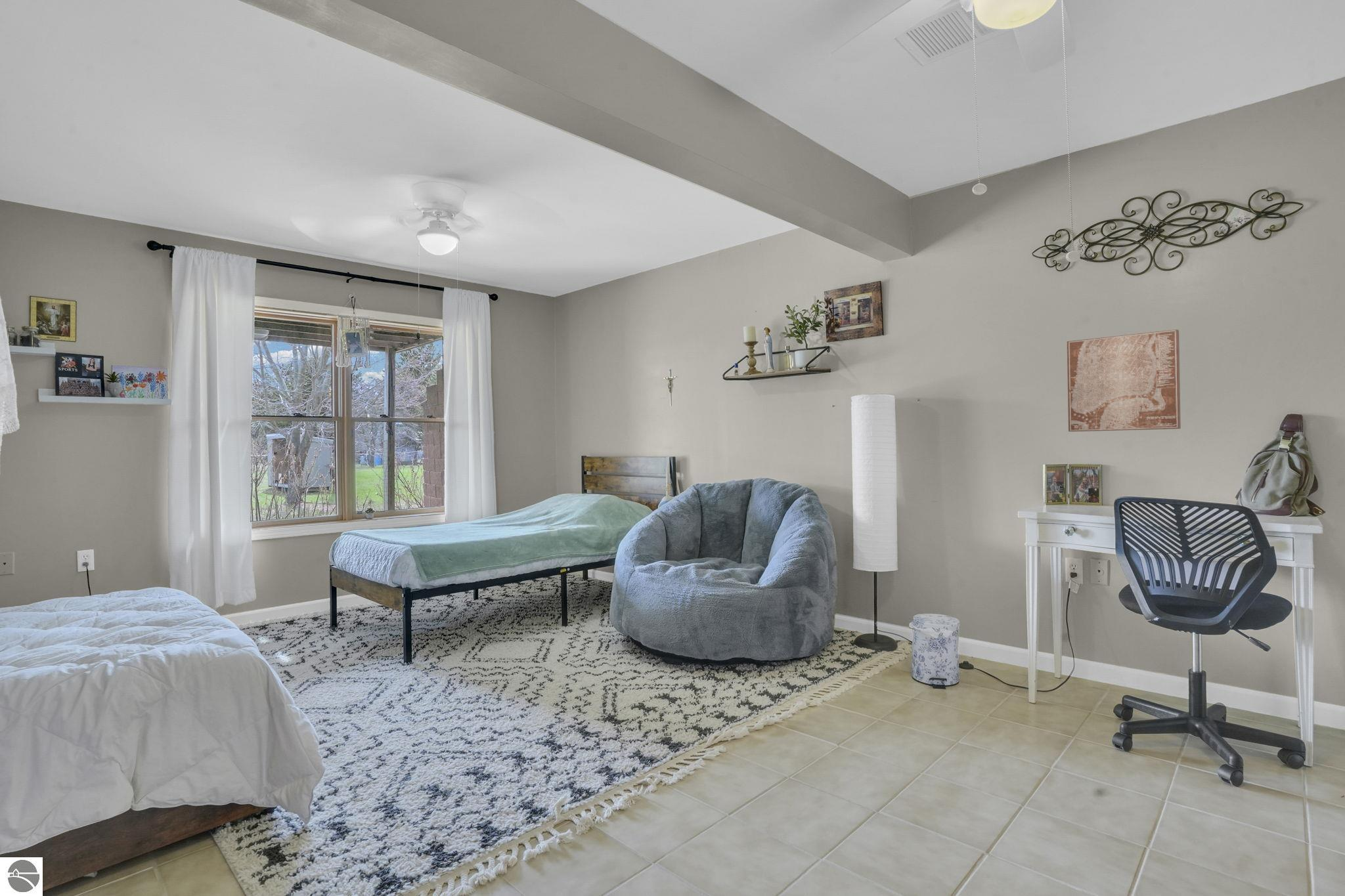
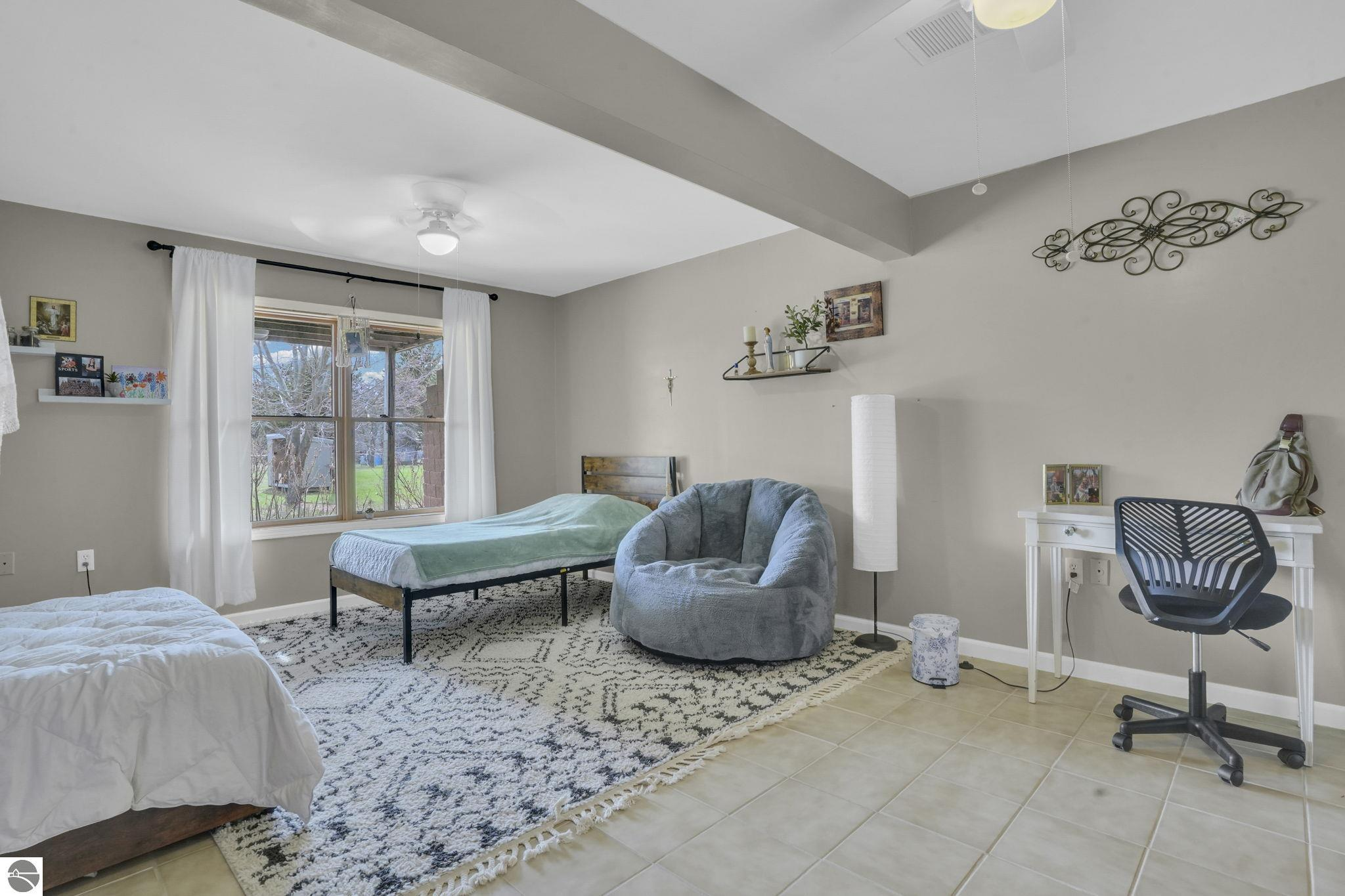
- wall art (1121, 383)
